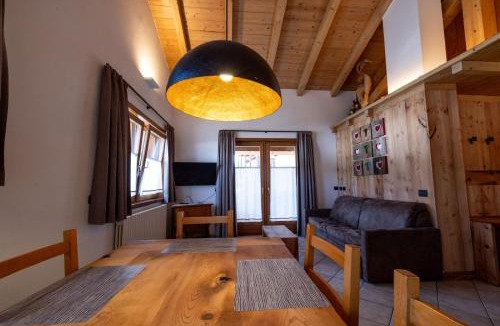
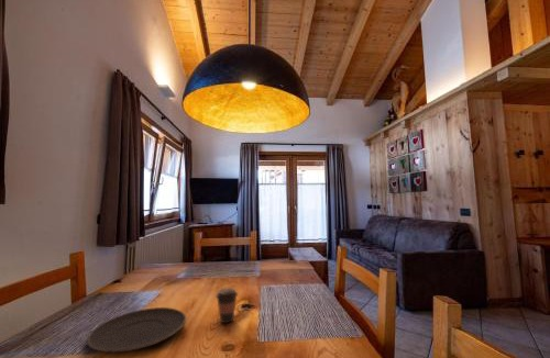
+ plate (140, 328)
+ coffee cup (227, 305)
